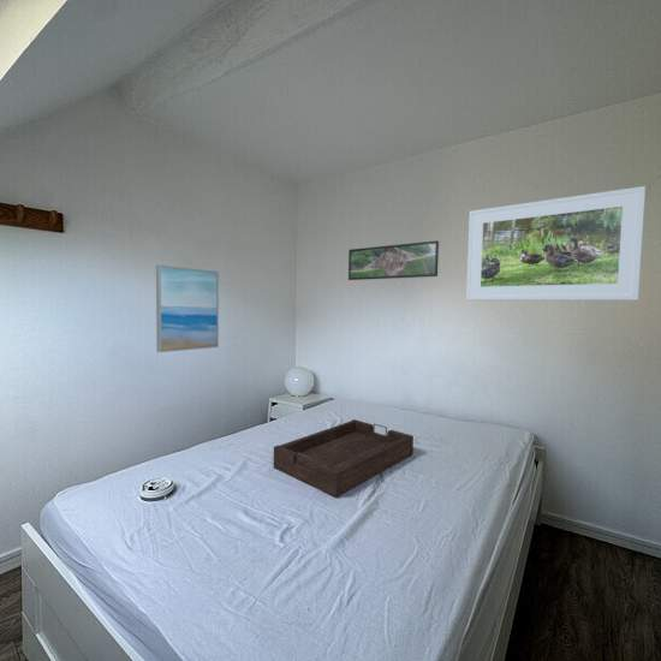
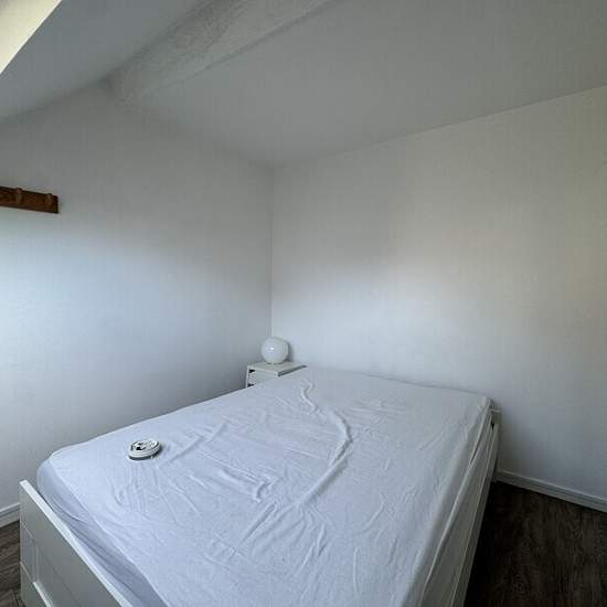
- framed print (389, 262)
- wall art (189, 309)
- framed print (544, 250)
- tray (346, 449)
